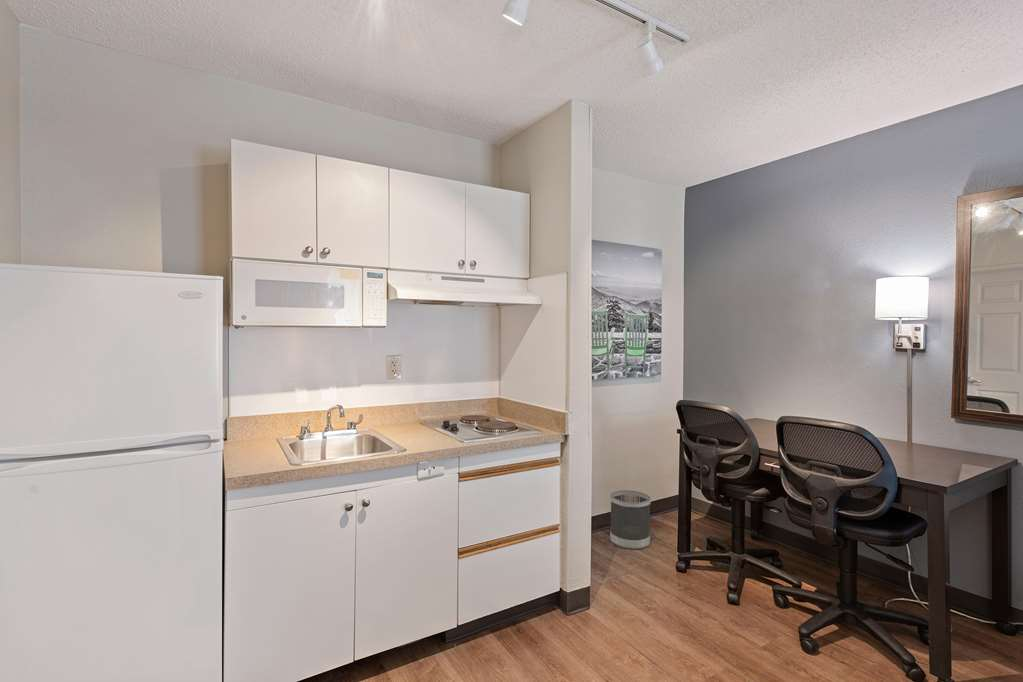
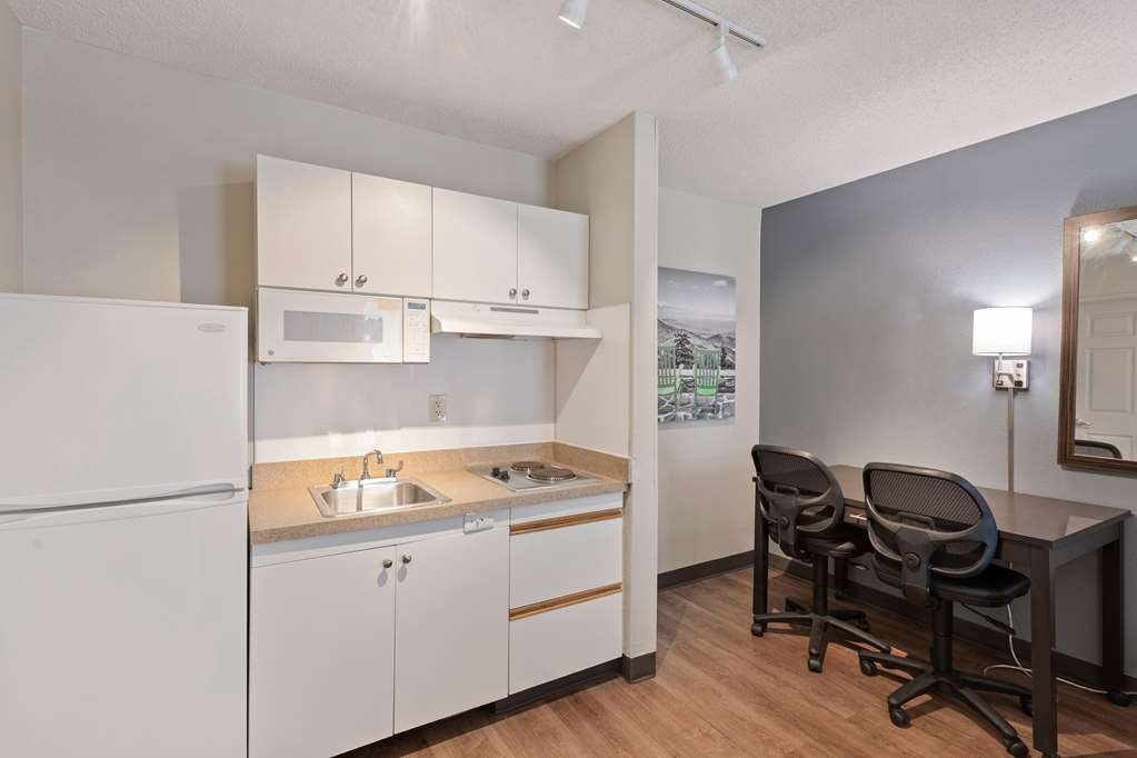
- wastebasket (630, 518)
